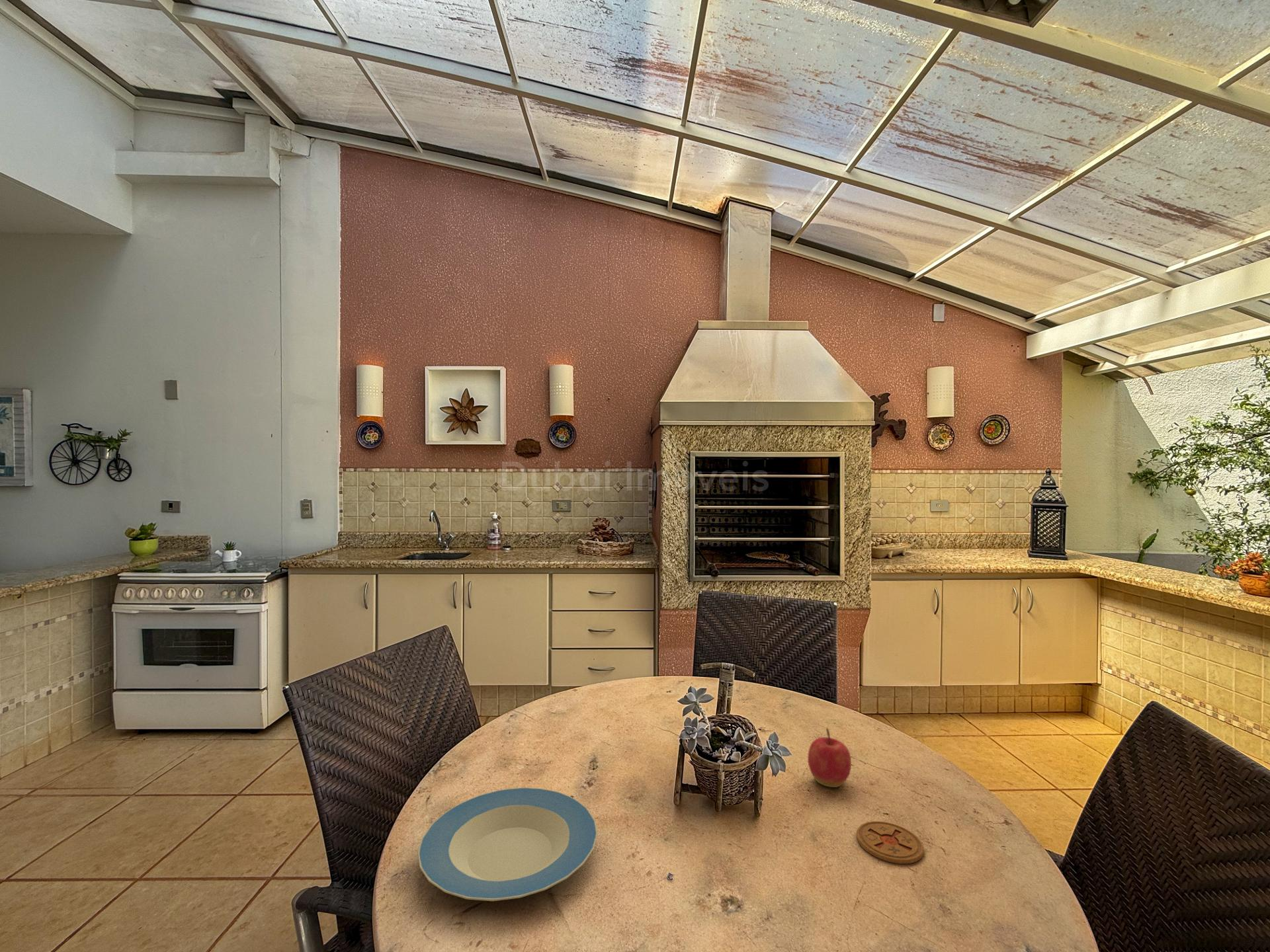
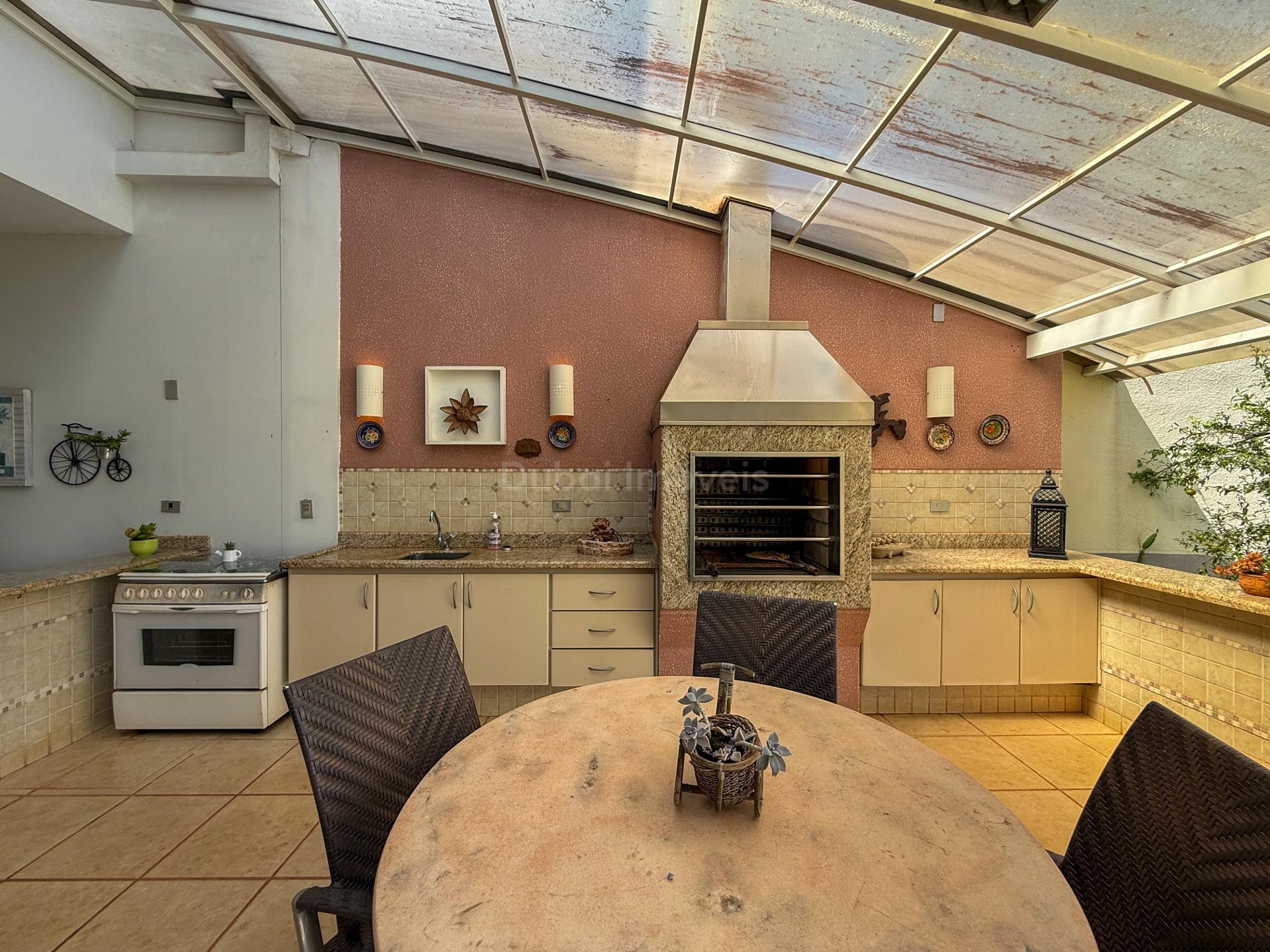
- apple (829, 756)
- plate (510, 846)
- coaster (889, 841)
